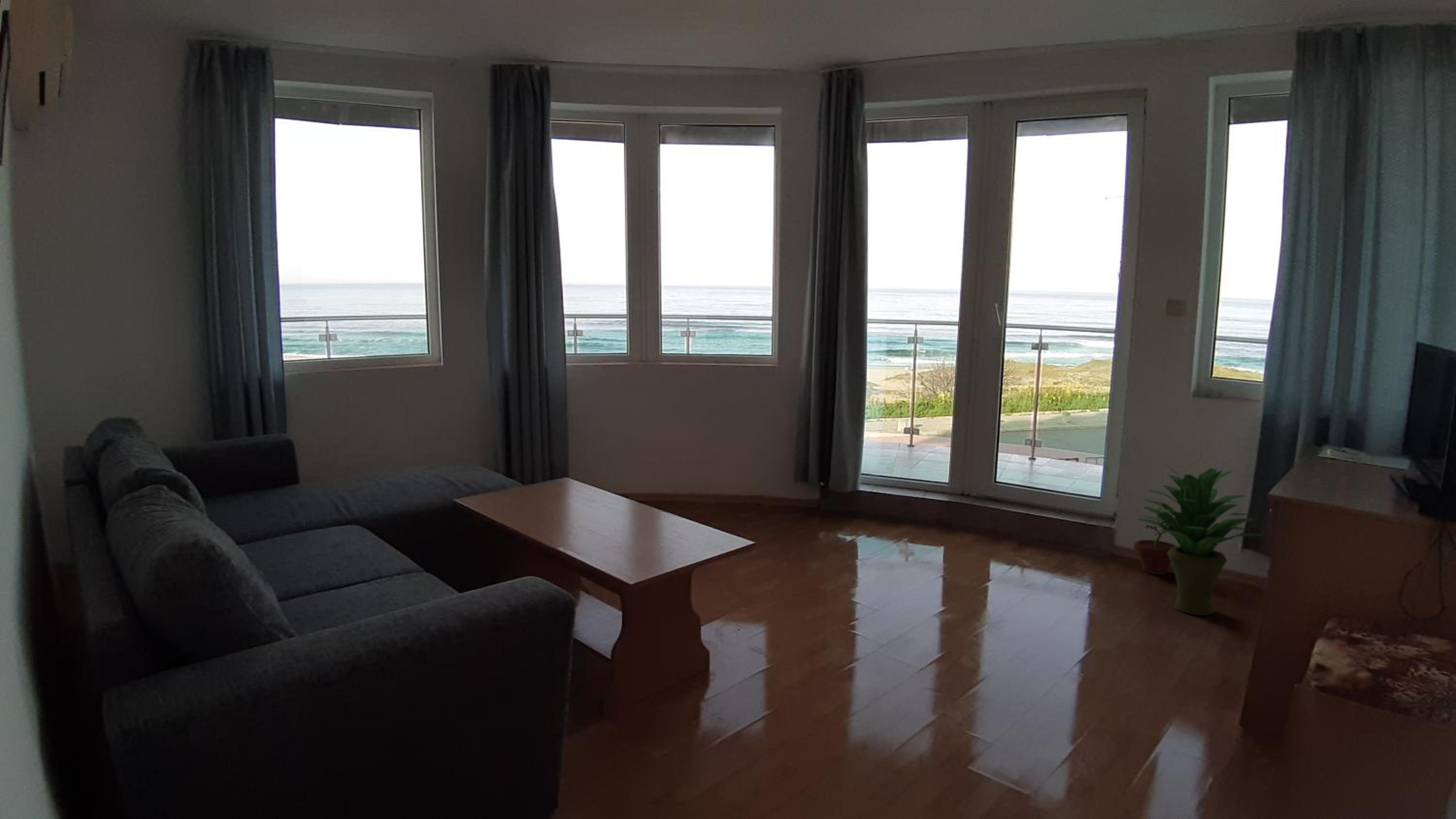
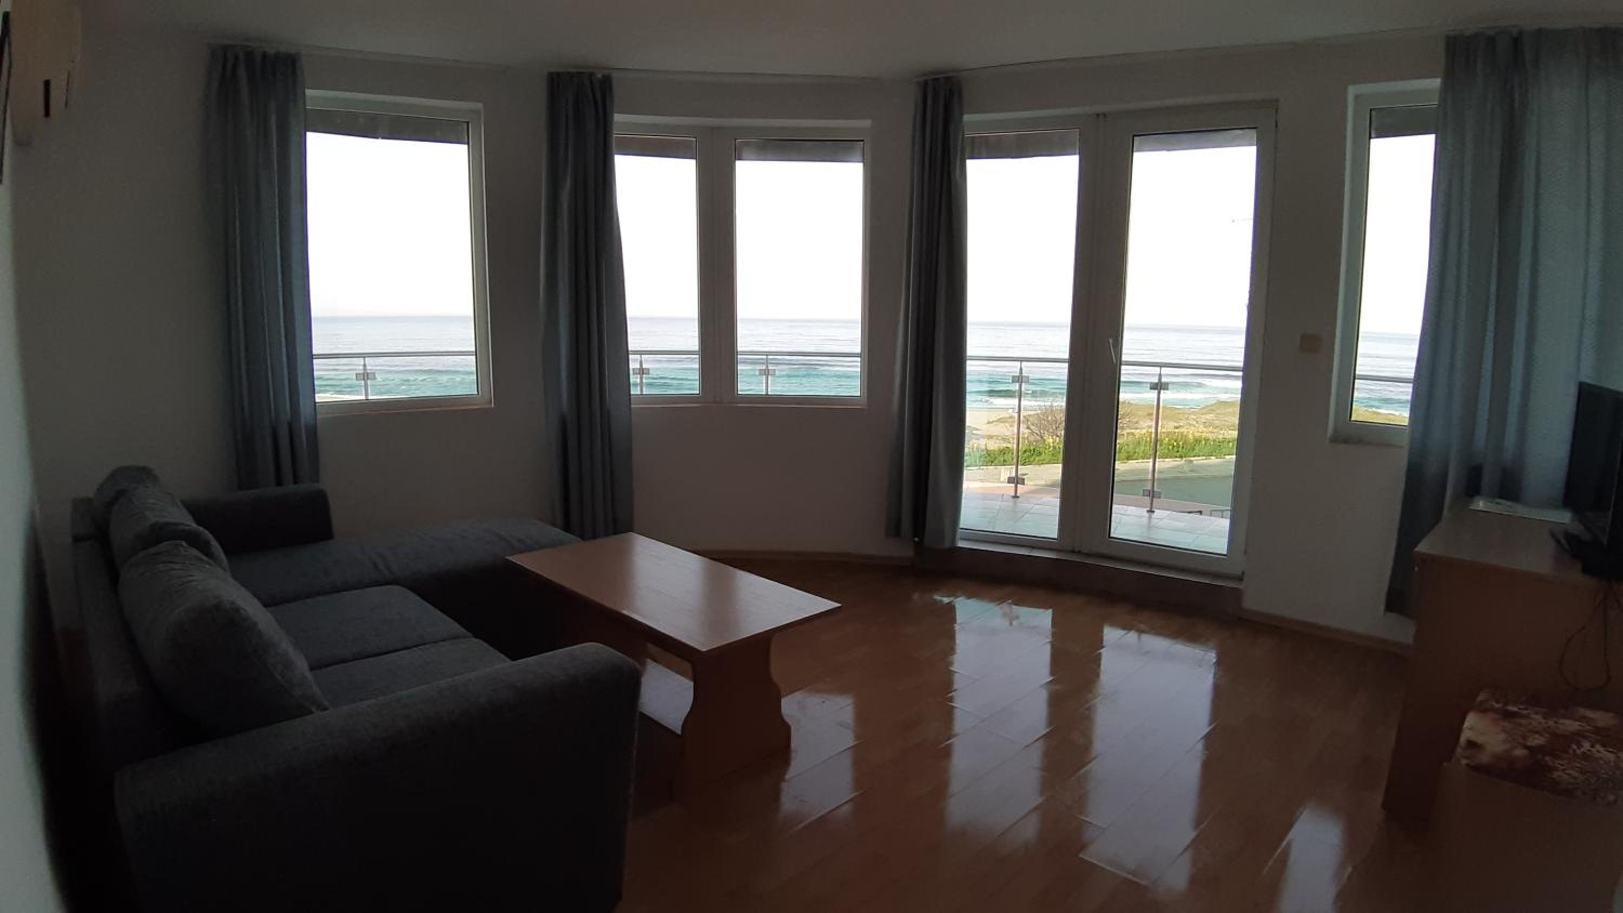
- potted plant (1198, 538)
- potted plant (1158, 541)
